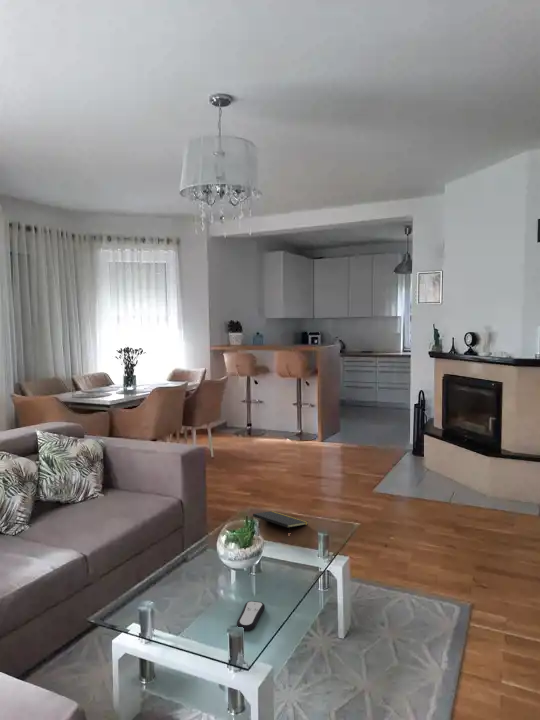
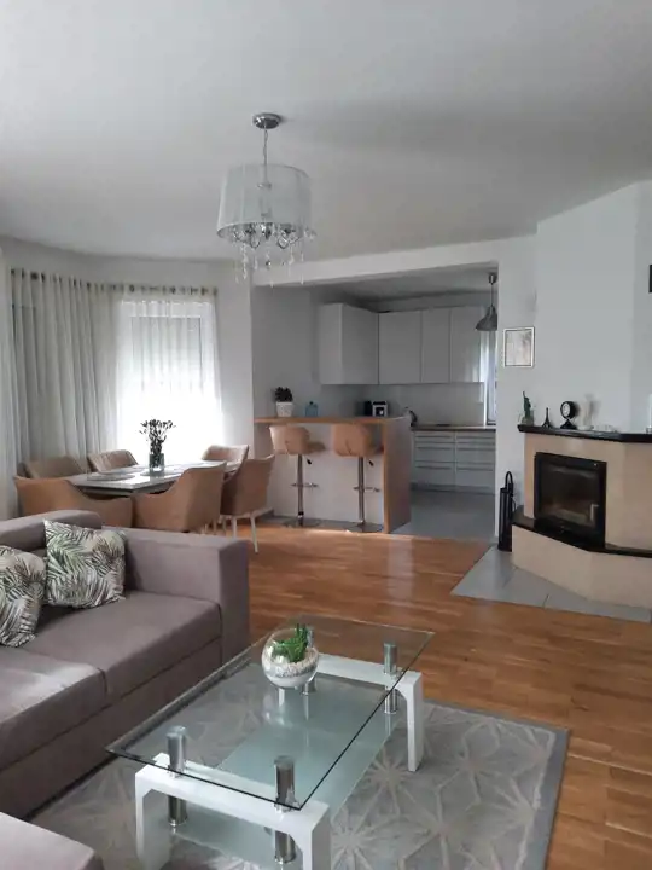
- remote control (250, 615)
- notepad (280, 519)
